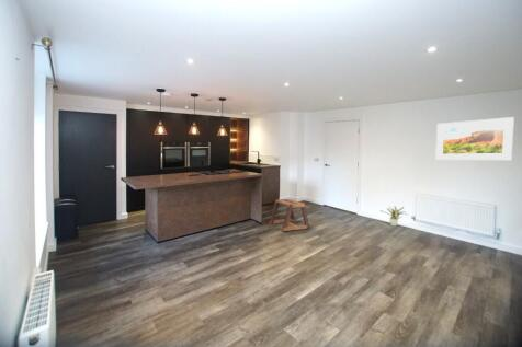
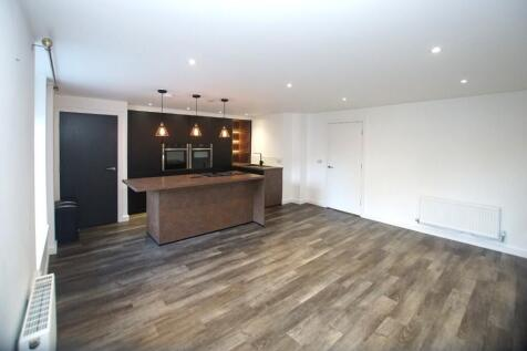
- potted plant (395, 216)
- stool (288, 213)
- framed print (470, 140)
